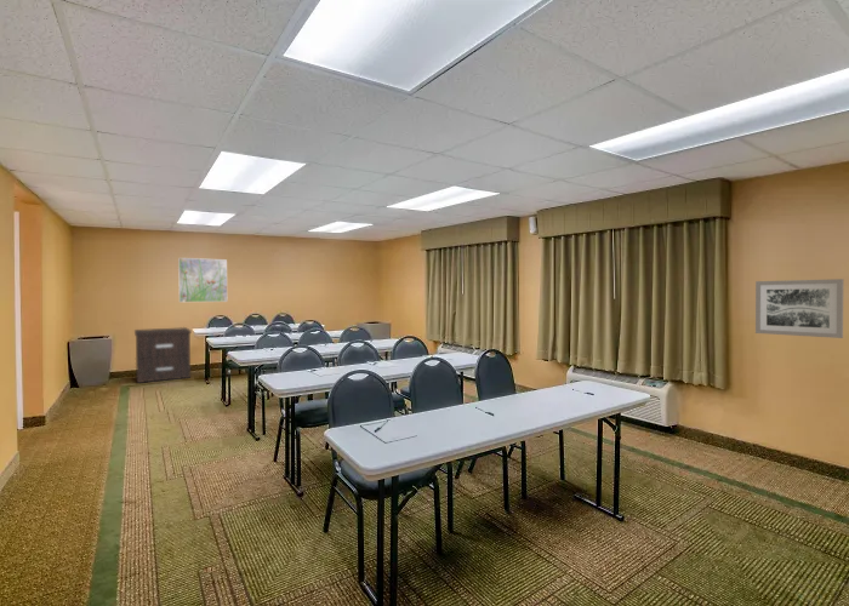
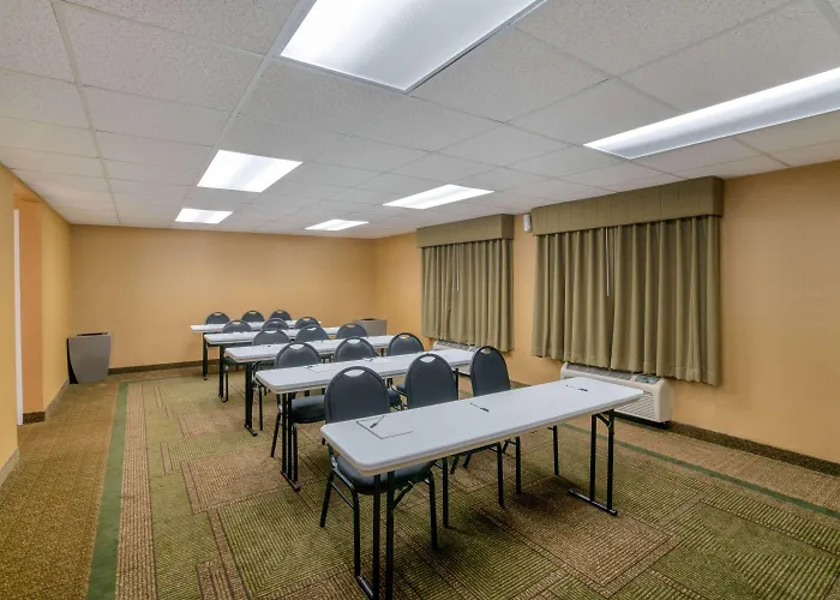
- wall art (796, 308)
- nightstand (163, 353)
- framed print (203, 280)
